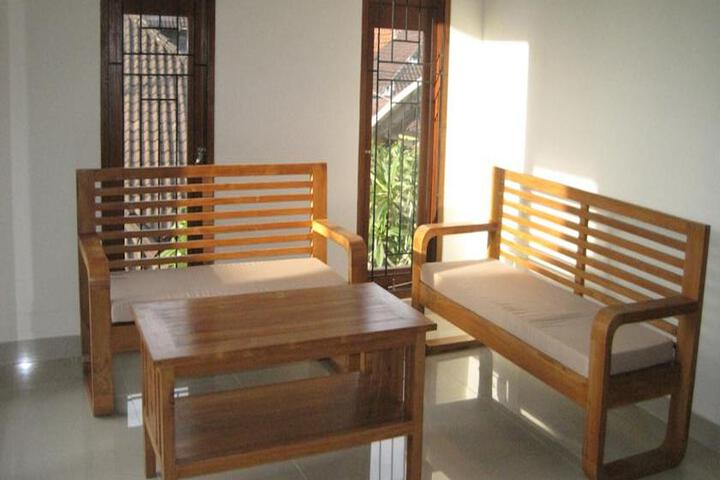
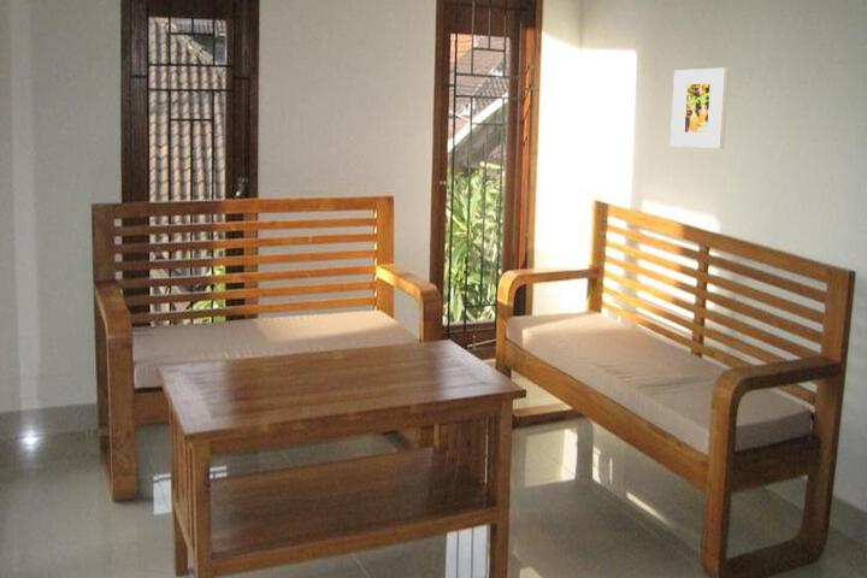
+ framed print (697, 107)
